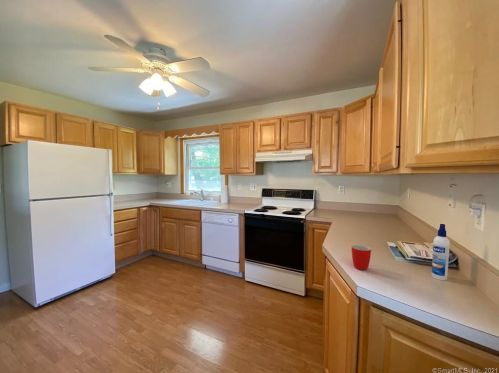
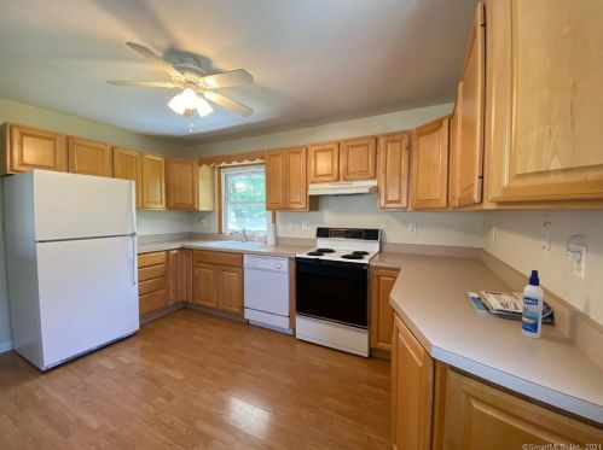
- mug (359, 256)
